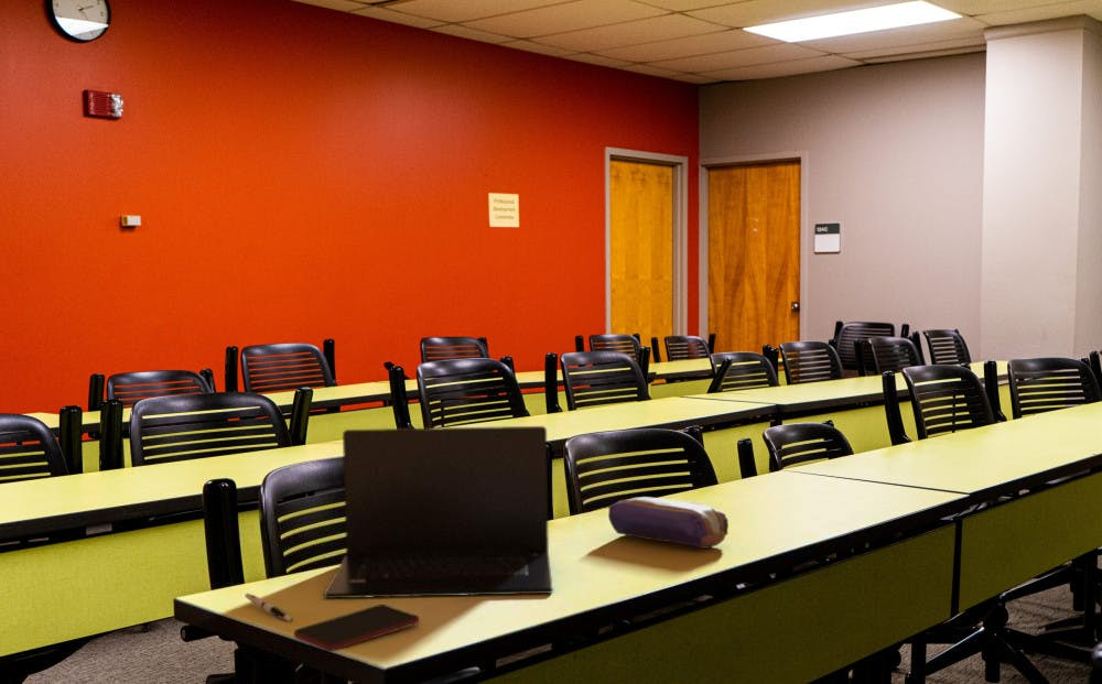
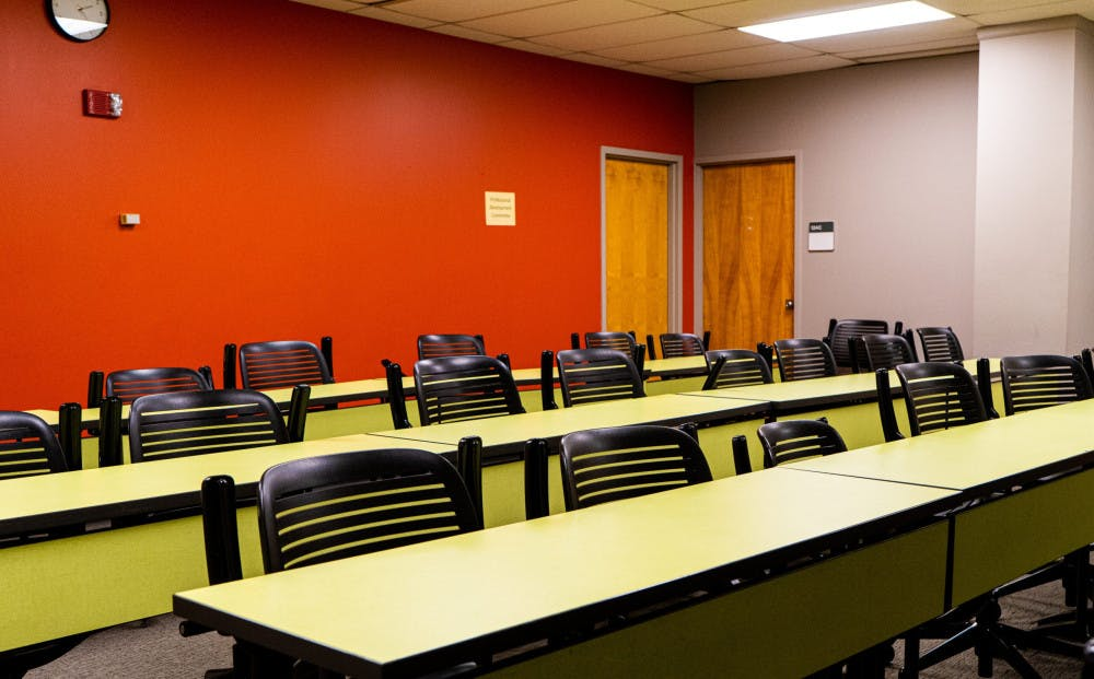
- pen (269, 607)
- smartphone (357, 626)
- laptop (442, 508)
- pencil case (667, 521)
